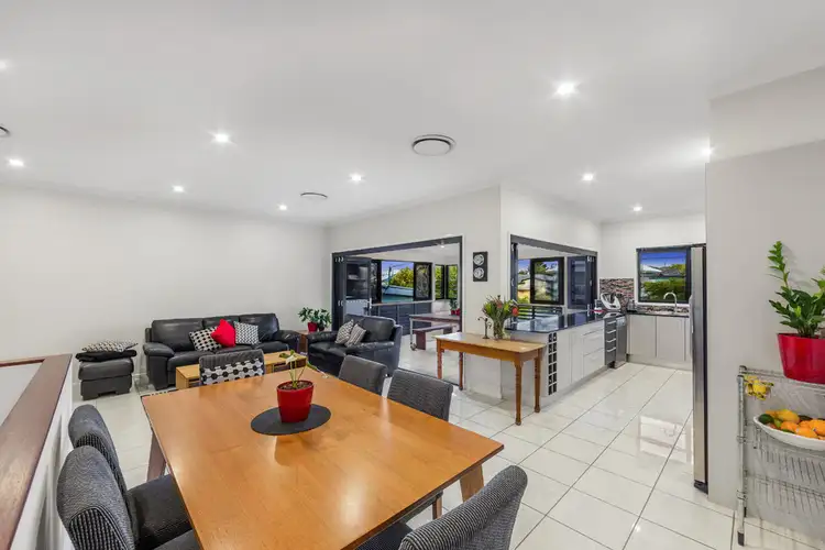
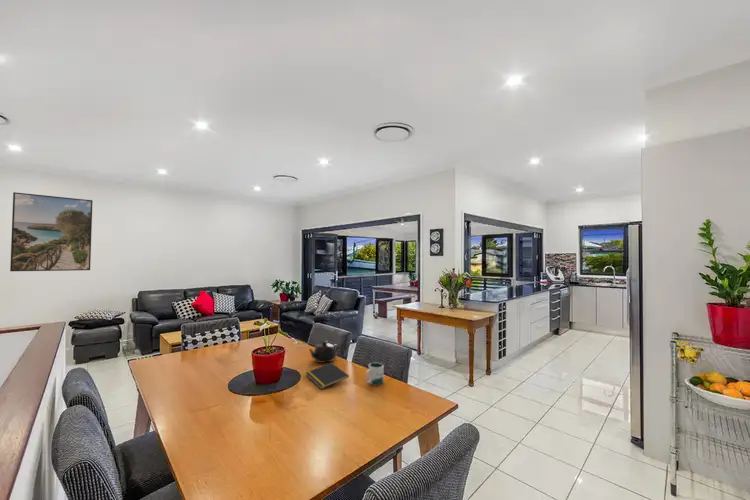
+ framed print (54, 233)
+ mug (373, 374)
+ notepad (326, 374)
+ teapot (323, 350)
